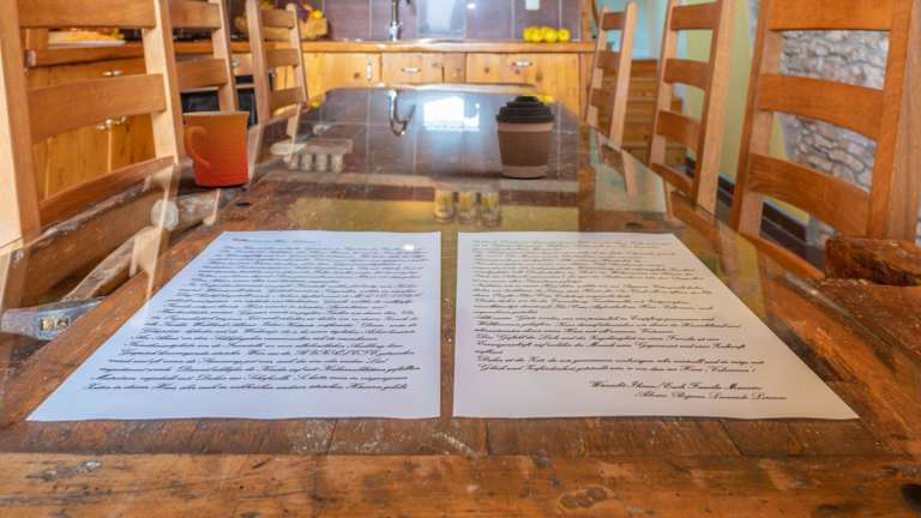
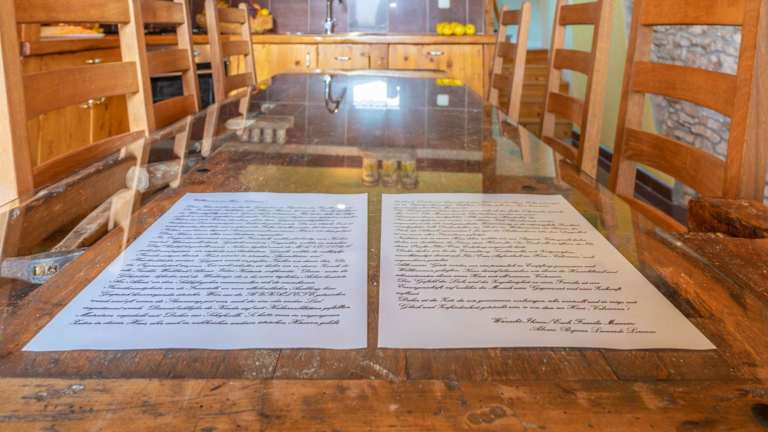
- mug (218, 149)
- coffee cup (524, 135)
